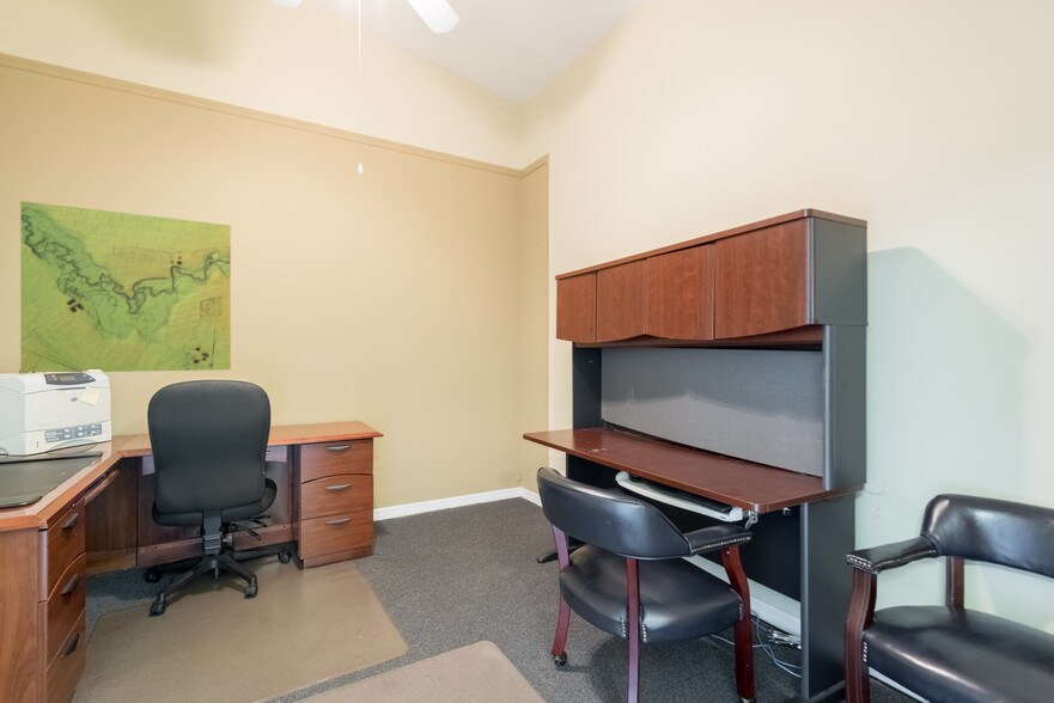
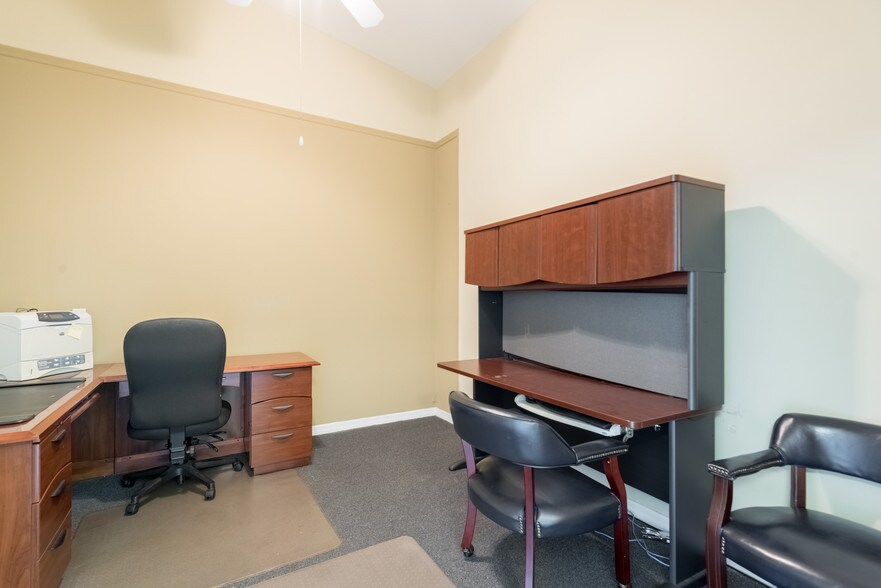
- map (134, 292)
